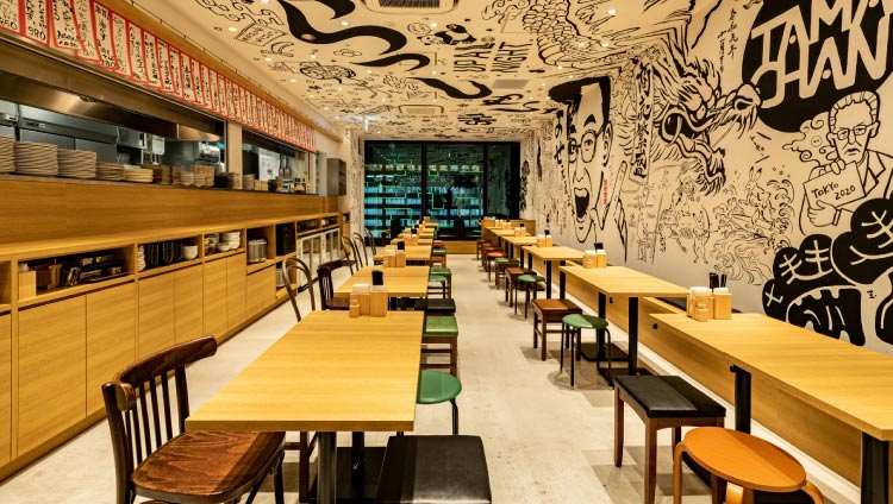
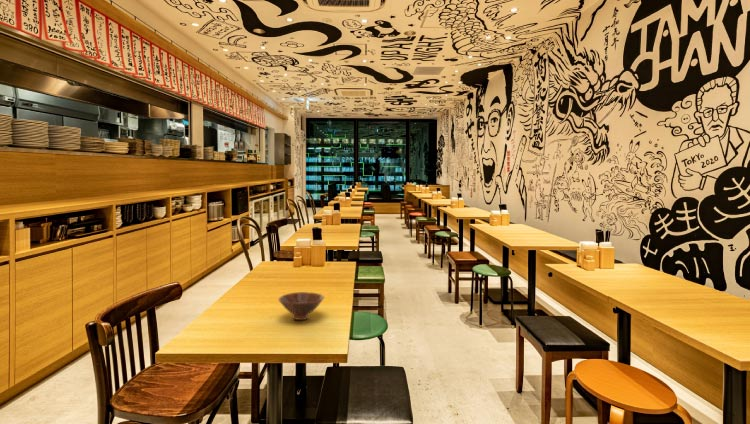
+ bowl (301, 307)
